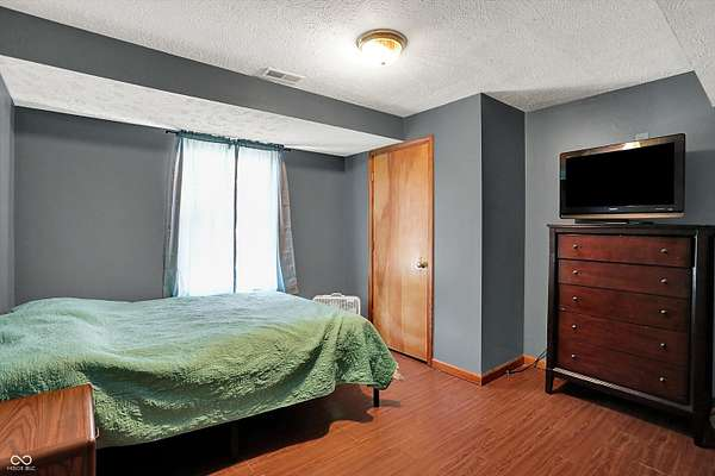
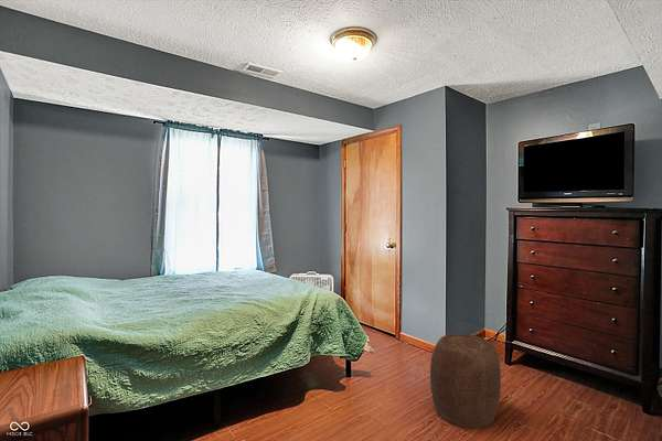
+ stool (463, 376)
